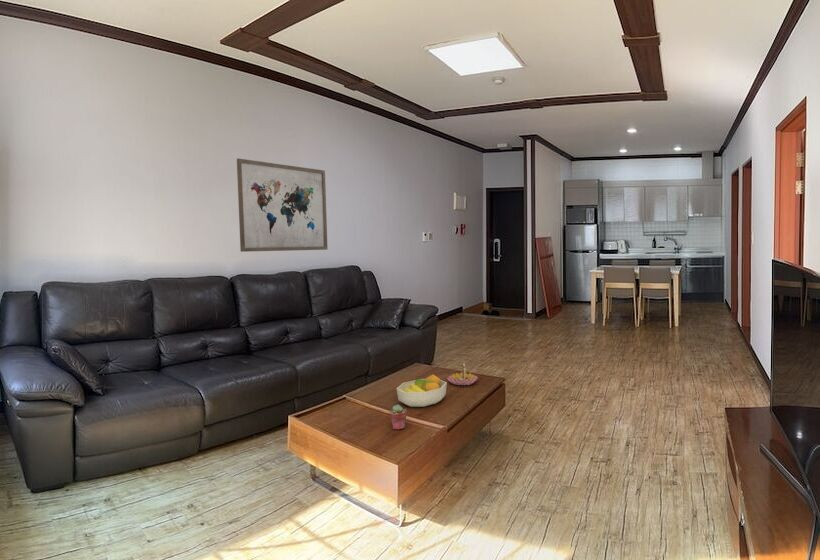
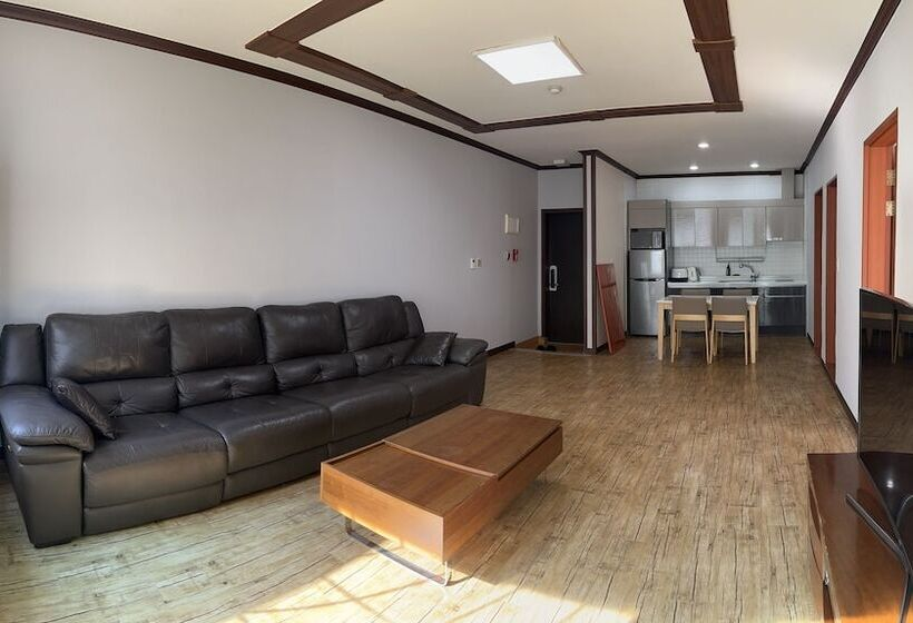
- fruit bowl (422, 389)
- wall art (286, 208)
- candle holder (461, 372)
- potted succulent (398, 416)
